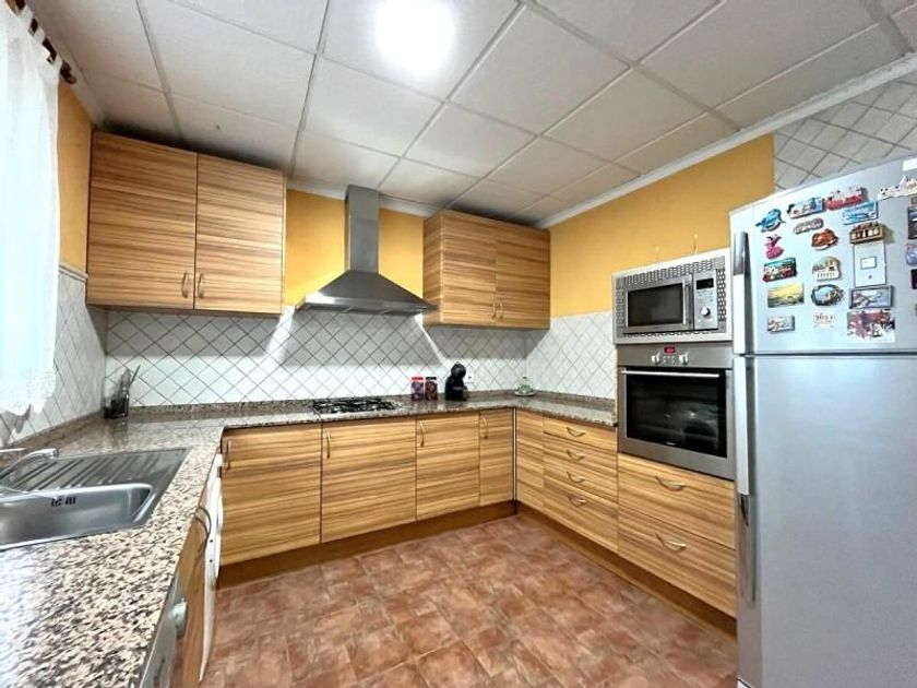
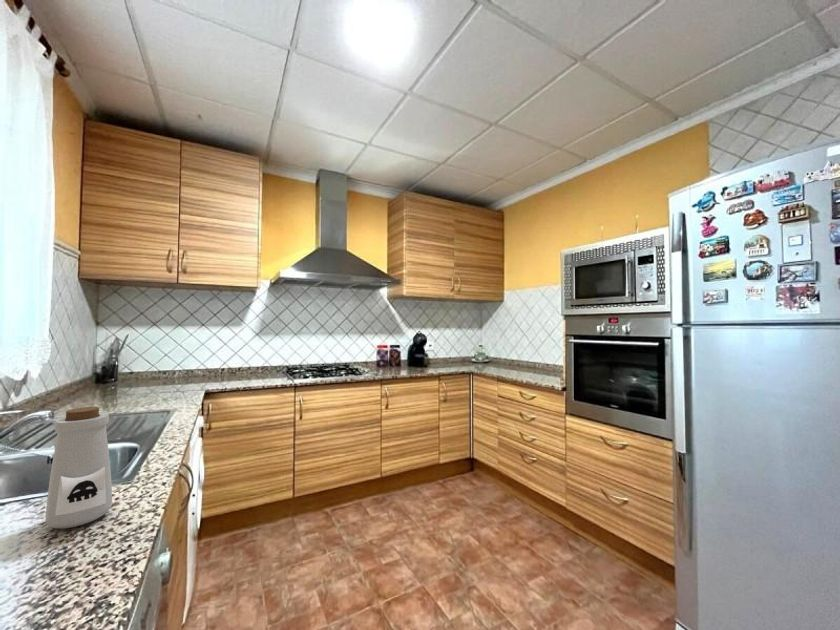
+ bottle (81, 466)
